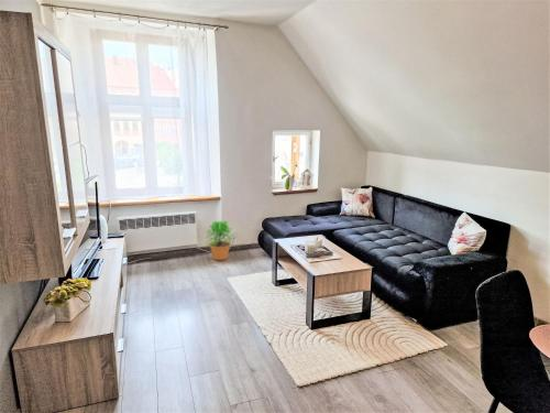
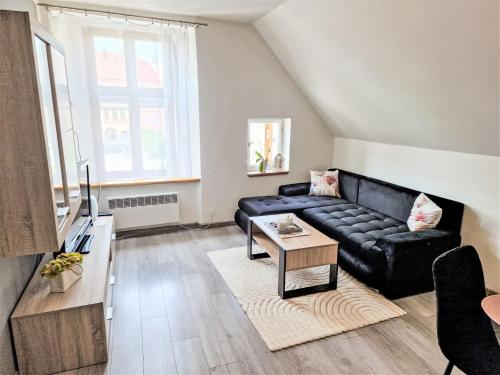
- potted plant (219, 238)
